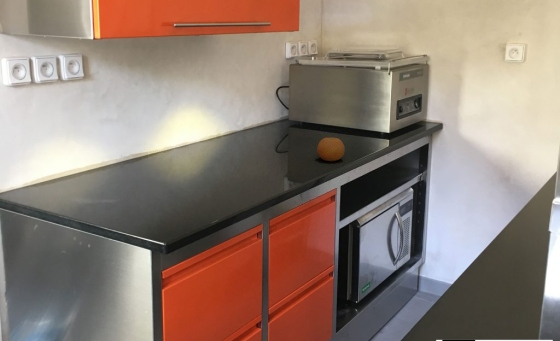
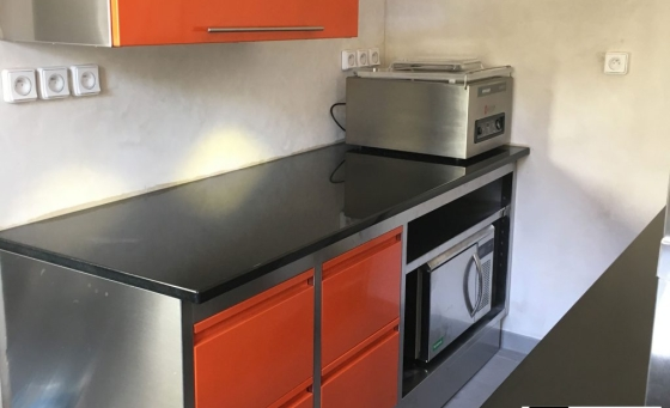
- fruit (330, 149)
